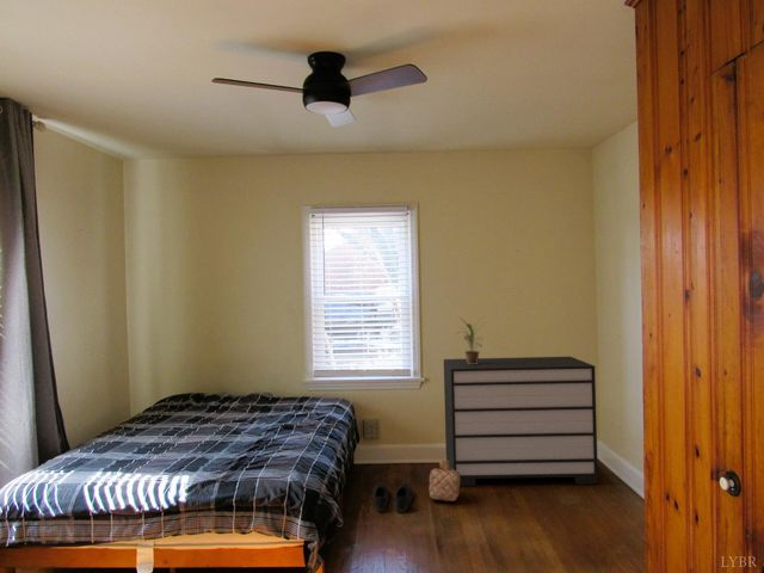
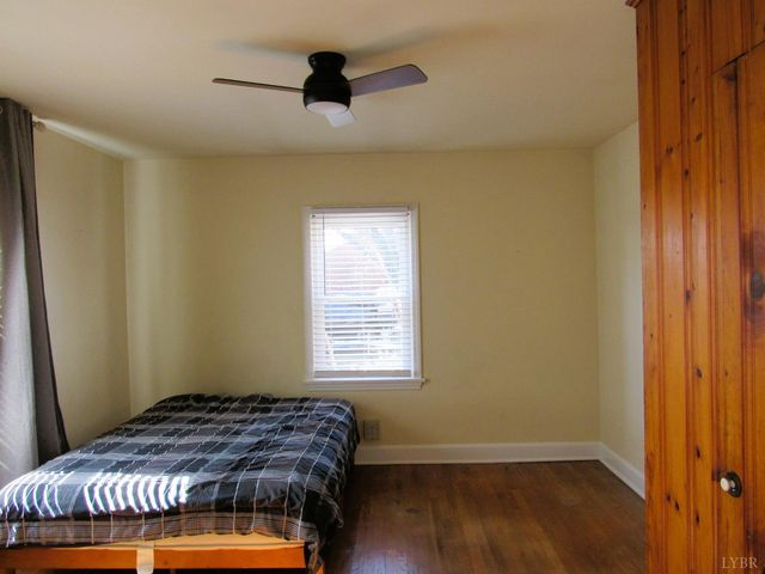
- dresser (516, 417)
- shoe (388, 492)
- potted plant (473, 339)
- basket (444, 480)
